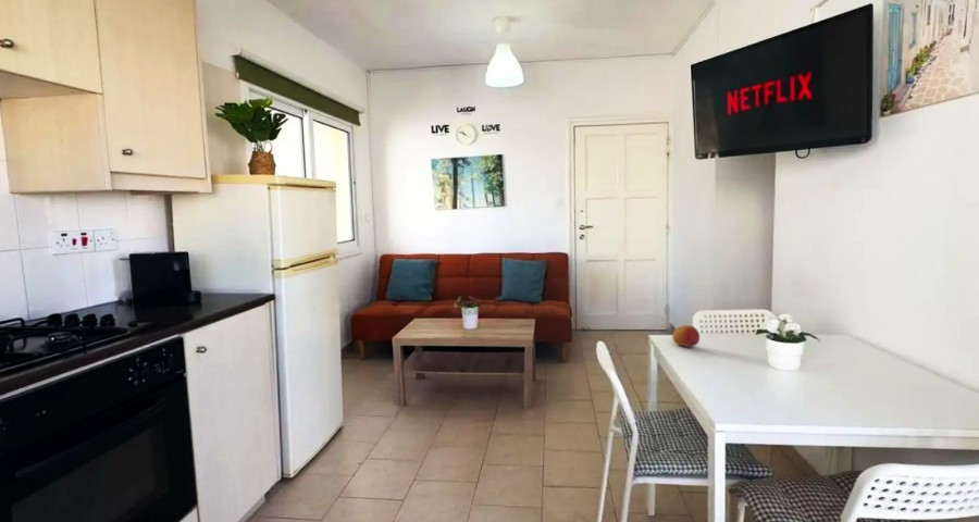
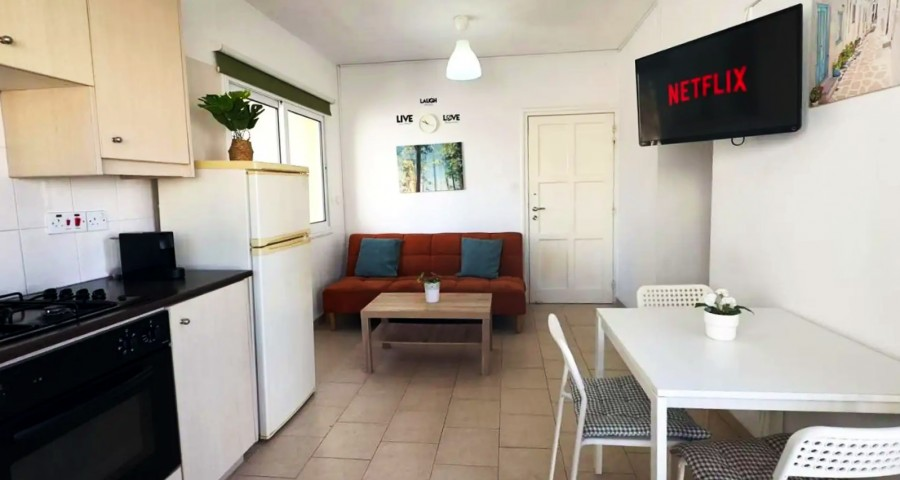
- fruit (685, 335)
